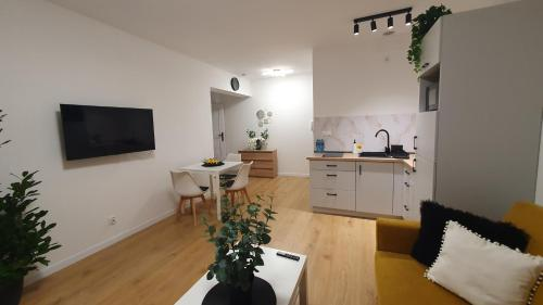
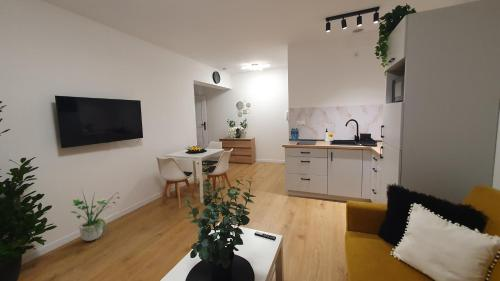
+ potted plant (97, 209)
